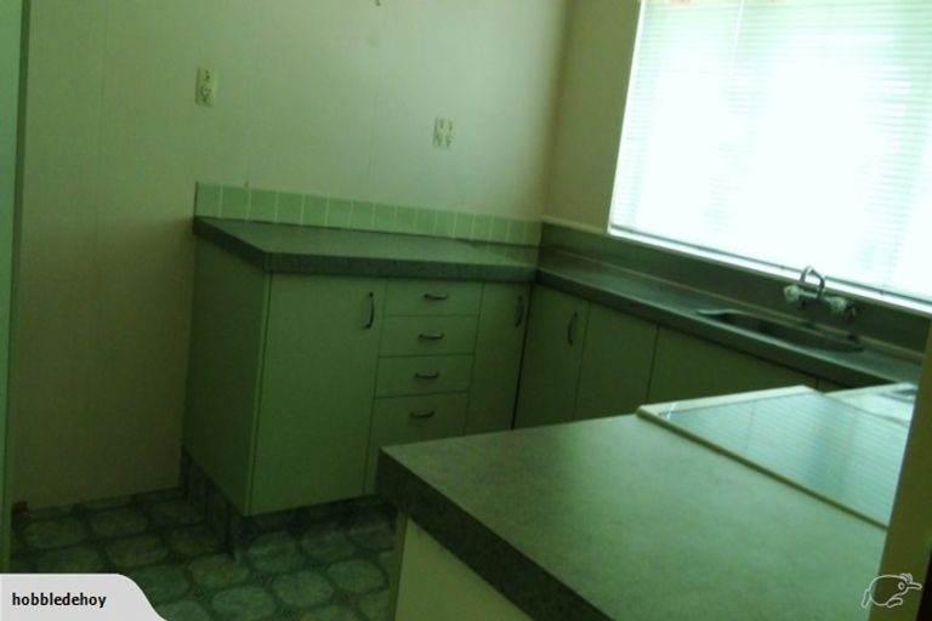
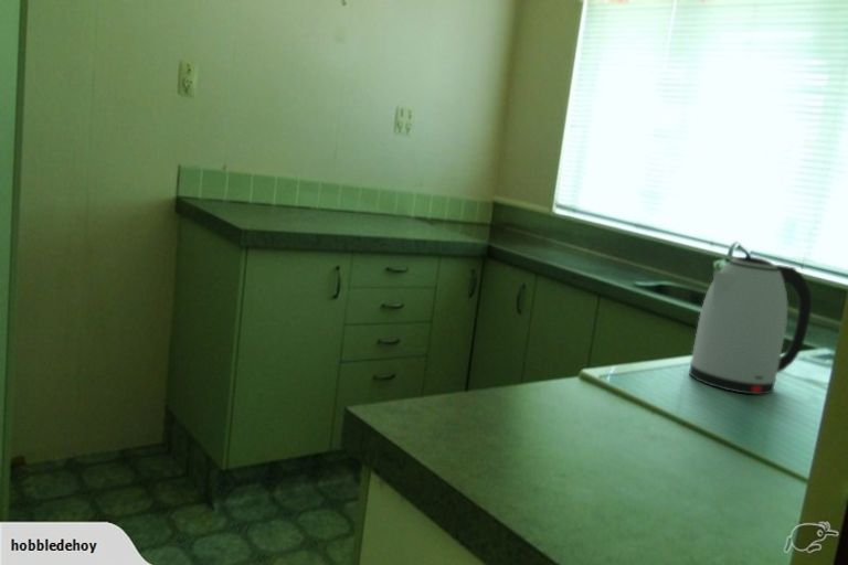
+ kettle (755, 321)
